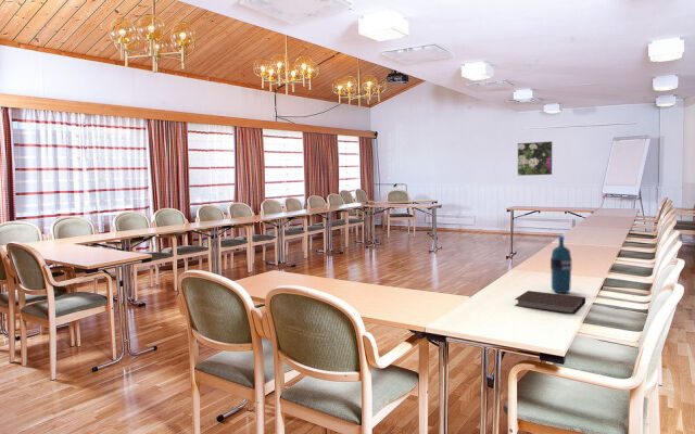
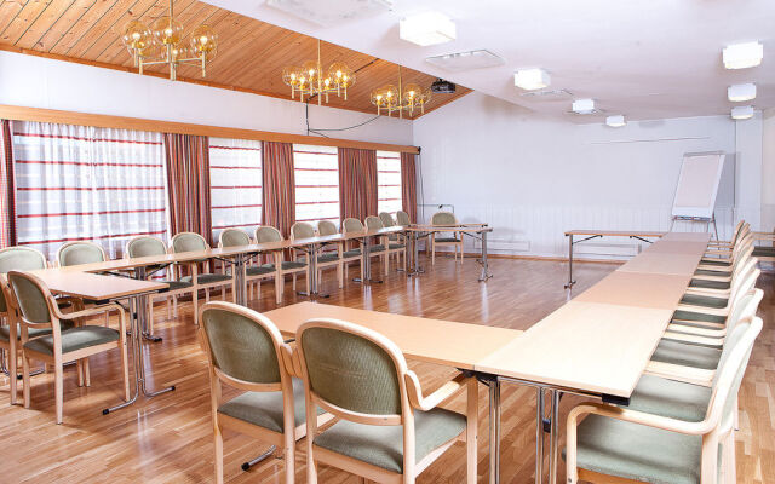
- notebook (549, 301)
- water bottle (560, 264)
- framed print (534, 158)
